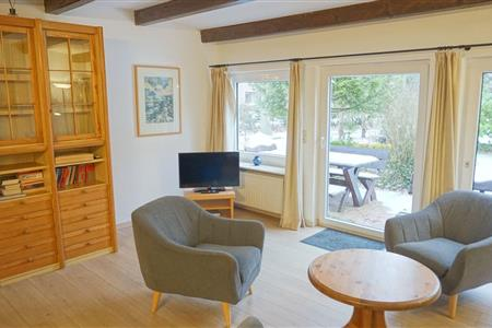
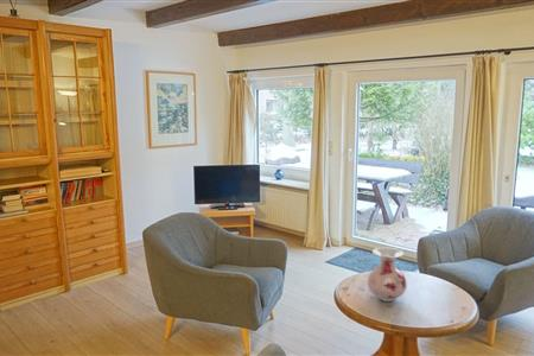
+ vase (387, 274)
